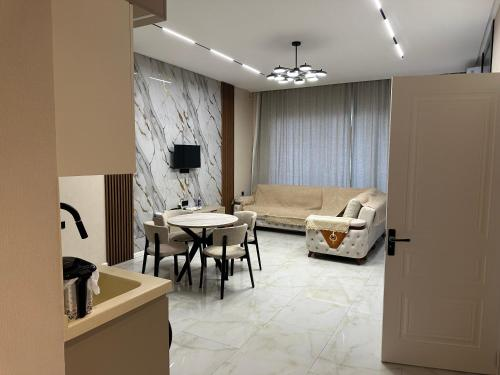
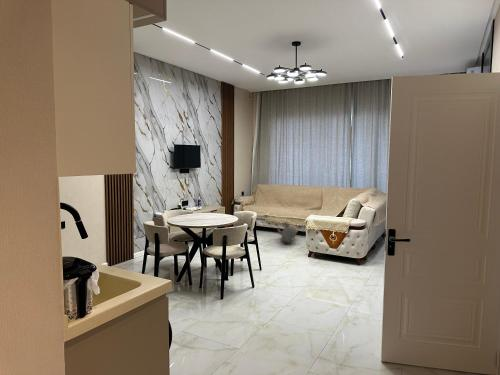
+ backpack (287, 231)
